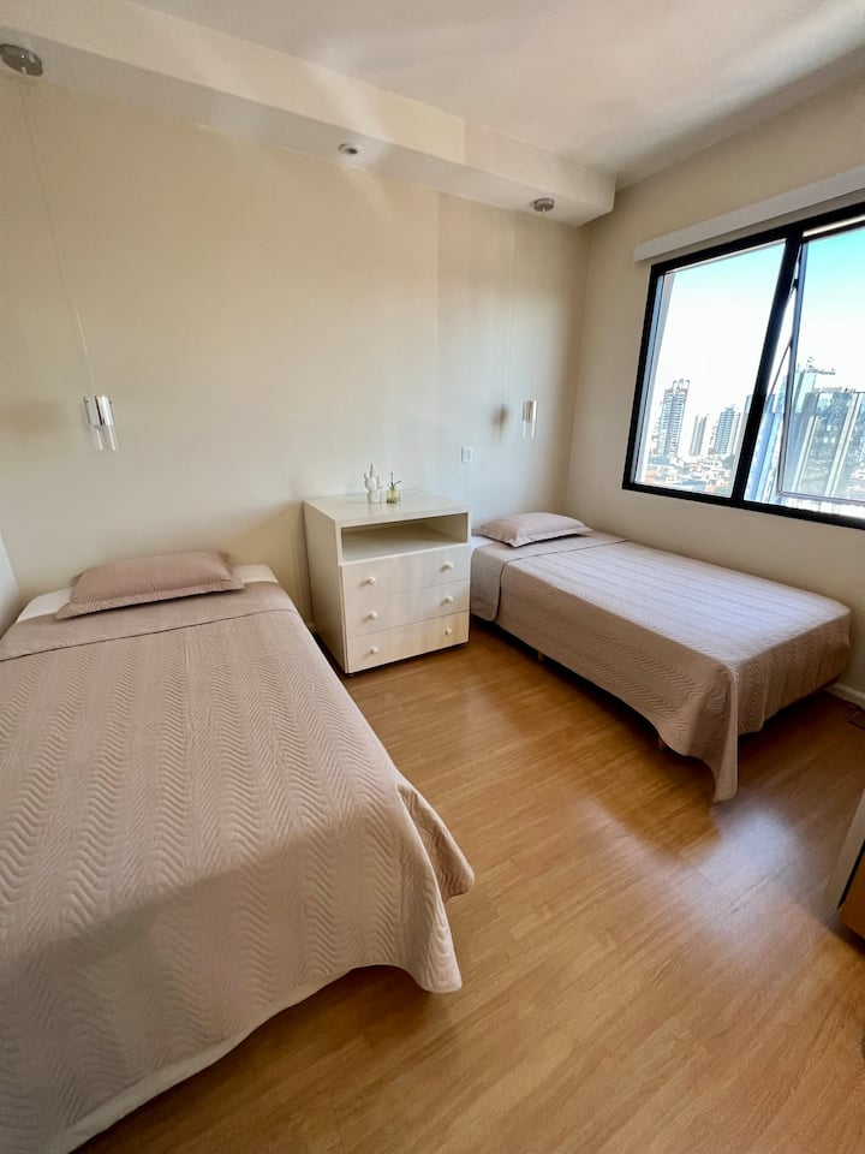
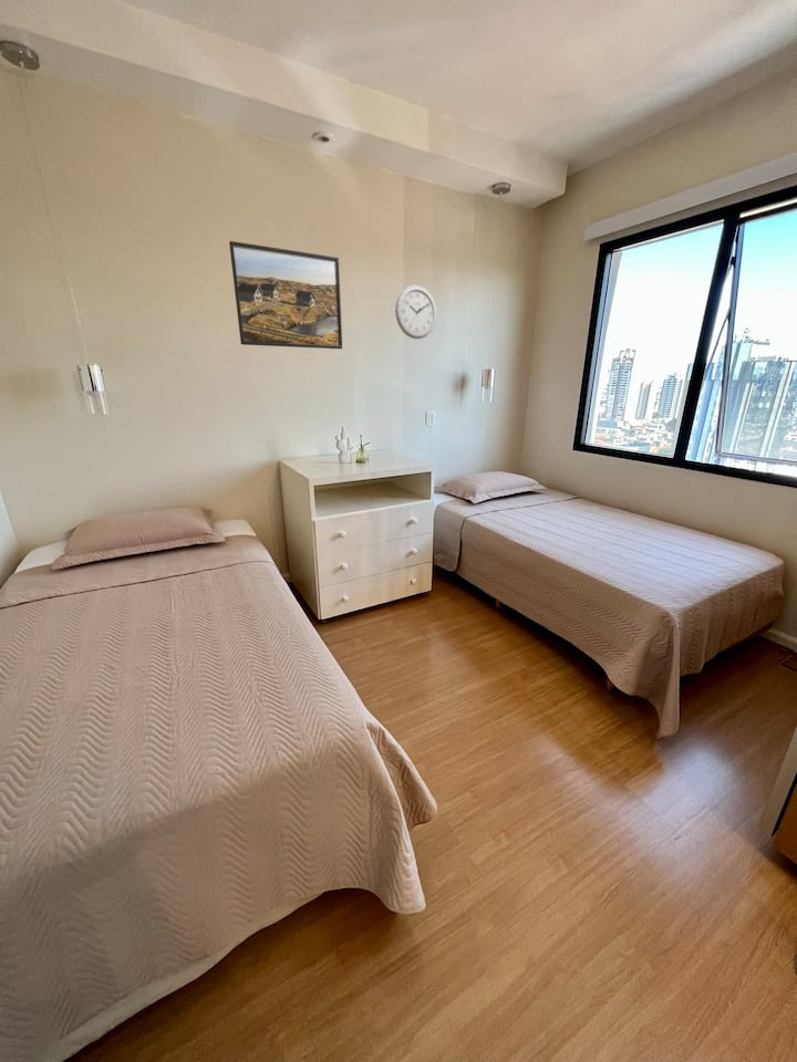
+ wall clock (416, 312)
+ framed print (290, 300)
